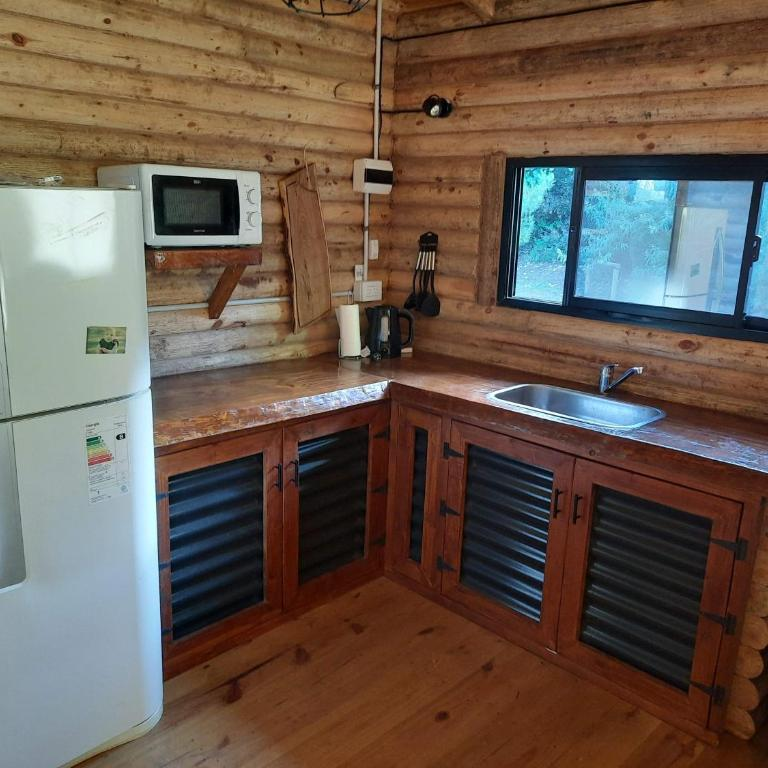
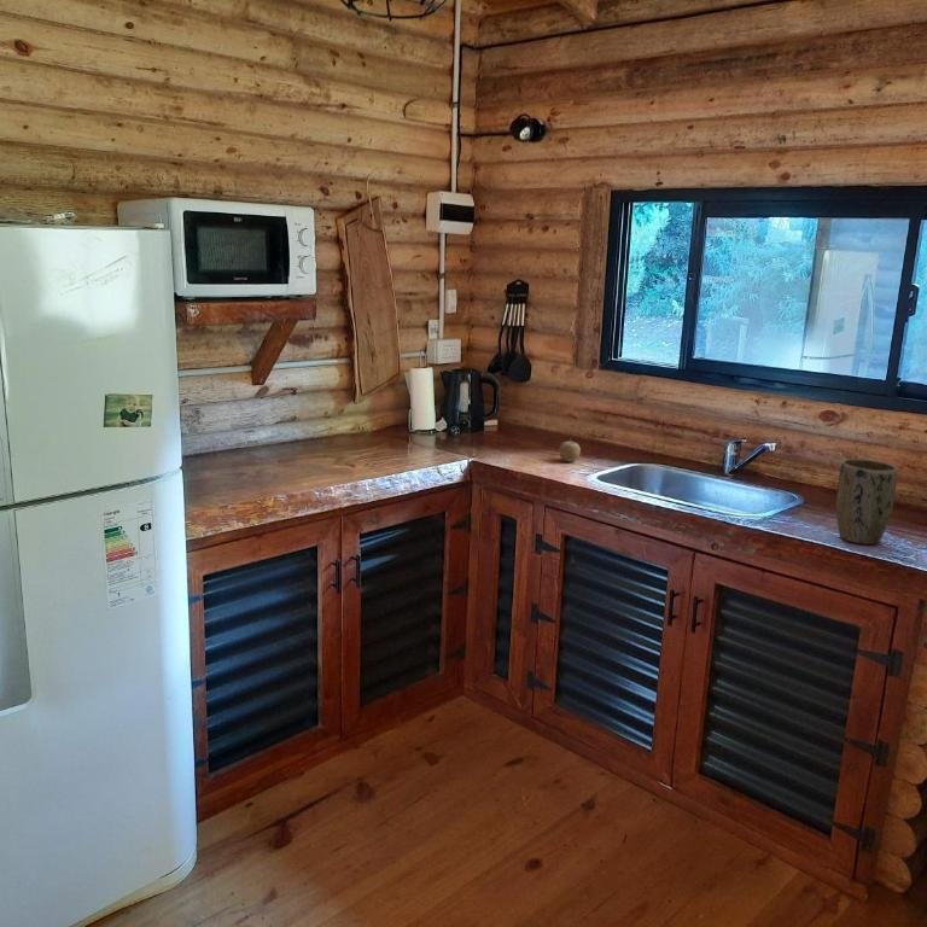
+ plant pot (864, 502)
+ fruit (570, 449)
